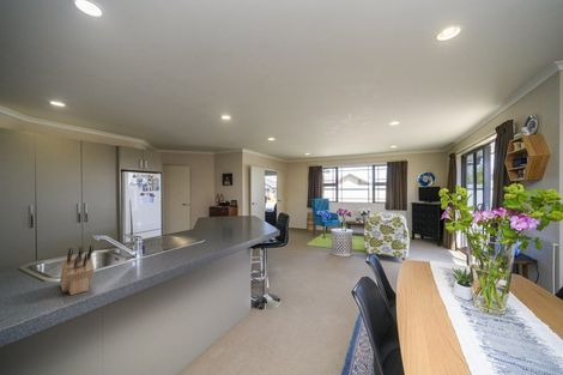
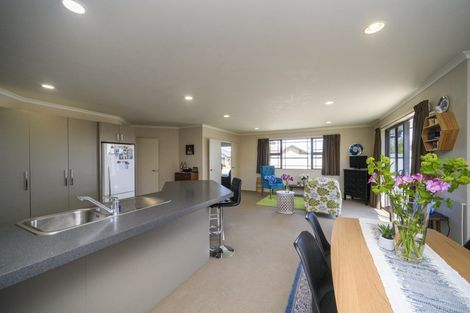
- knife block (77, 265)
